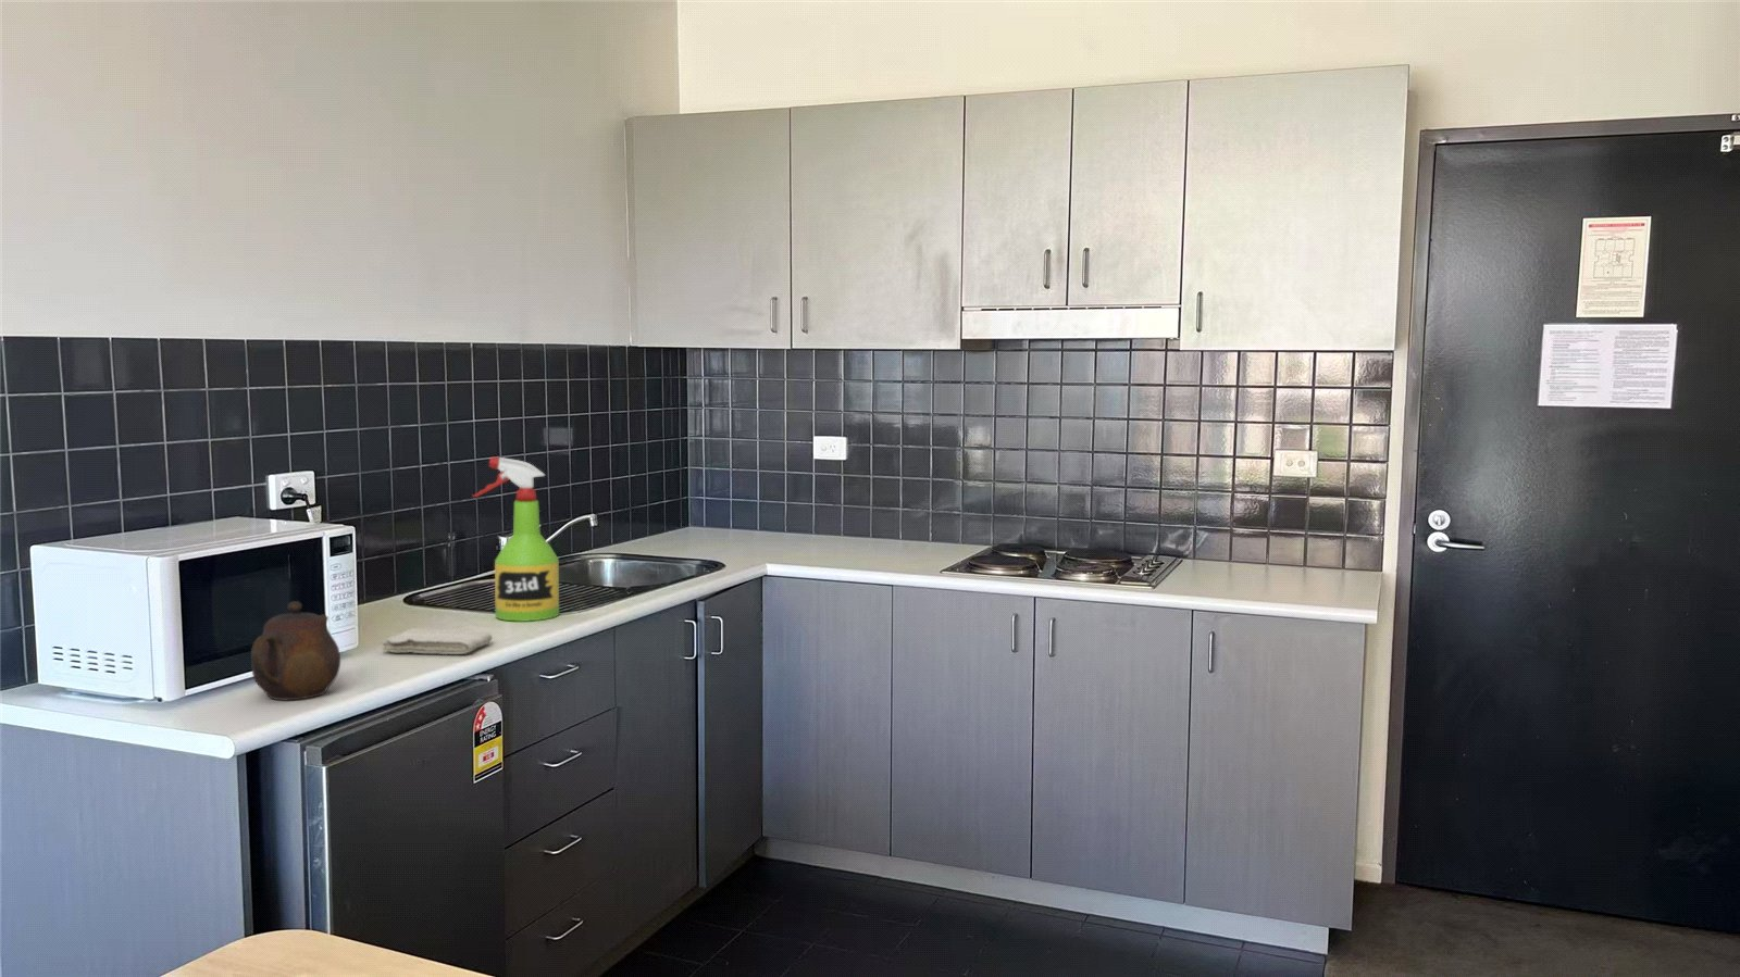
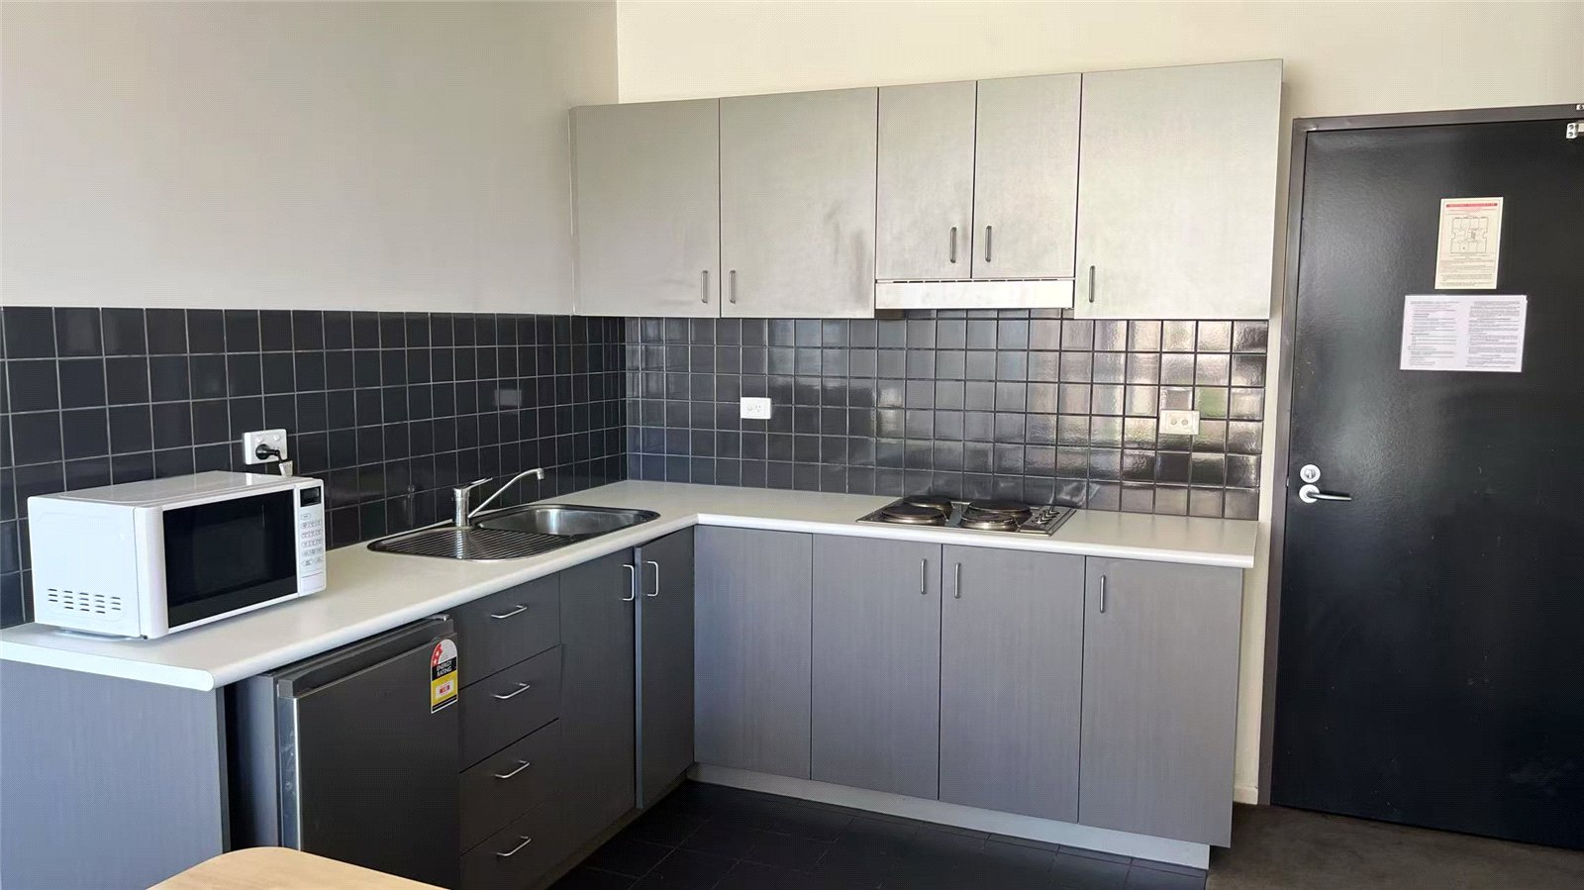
- spray bottle (515, 536)
- teapot (292, 647)
- washcloth (437, 640)
